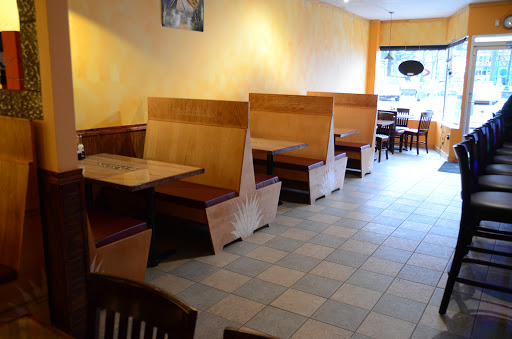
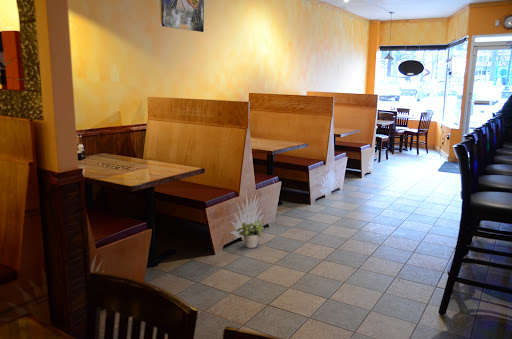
+ potted plant (251, 234)
